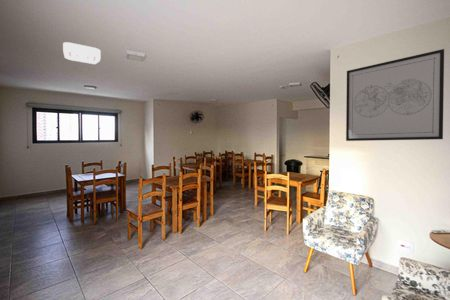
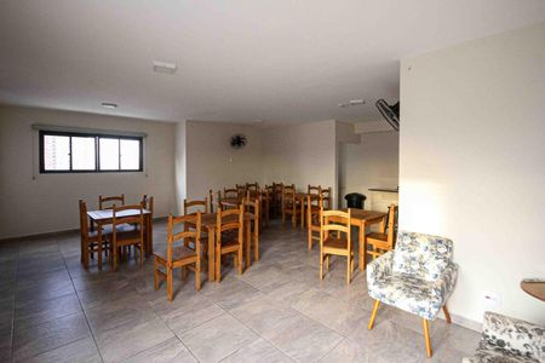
- wall art (389, 101)
- ceiling light (82, 53)
